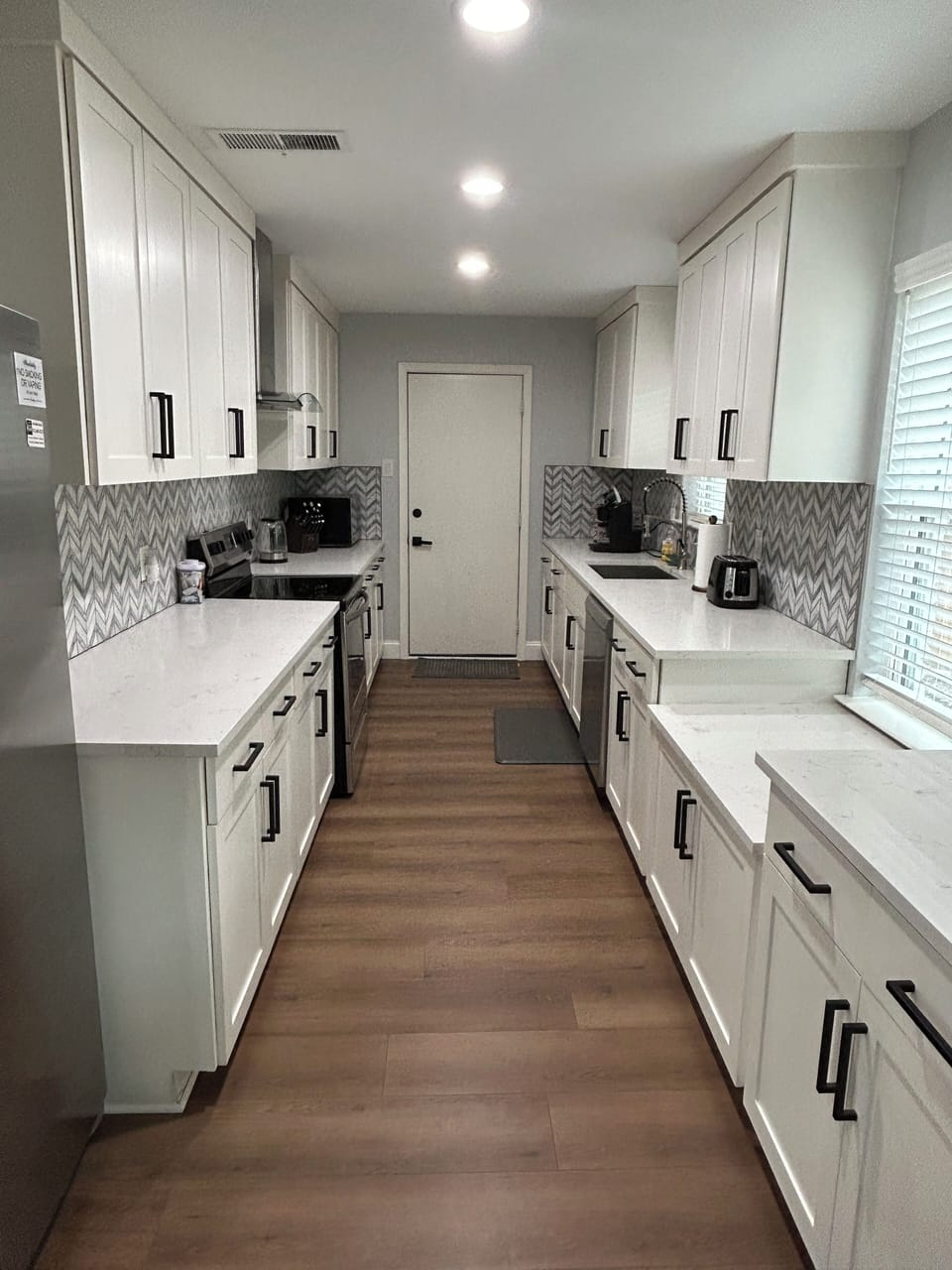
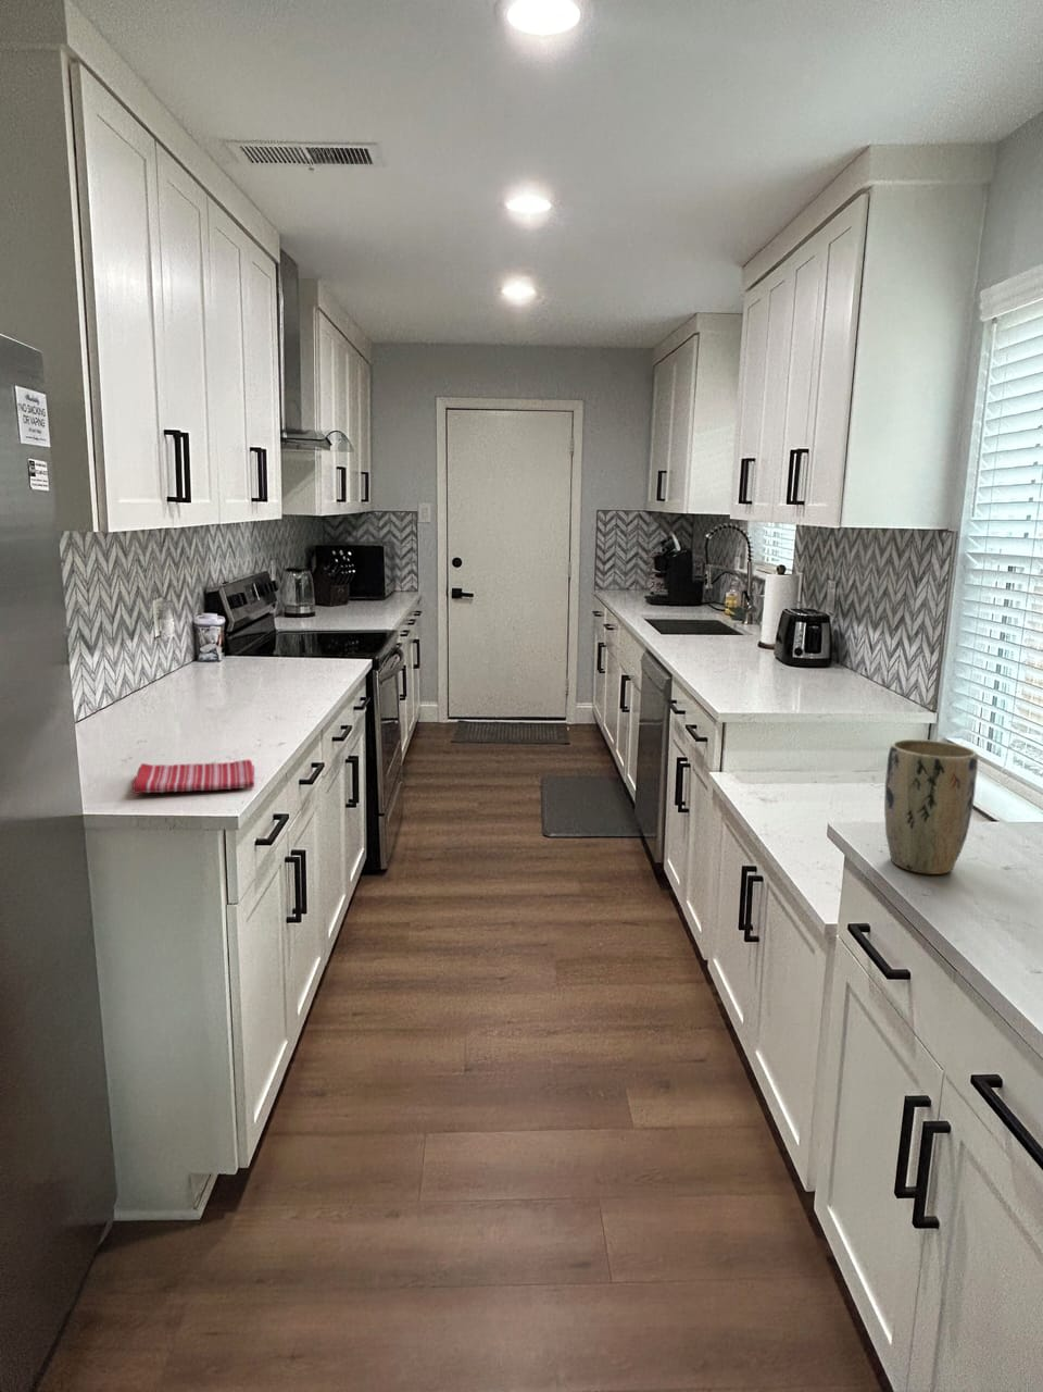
+ dish towel (195, 775)
+ plant pot (927, 806)
